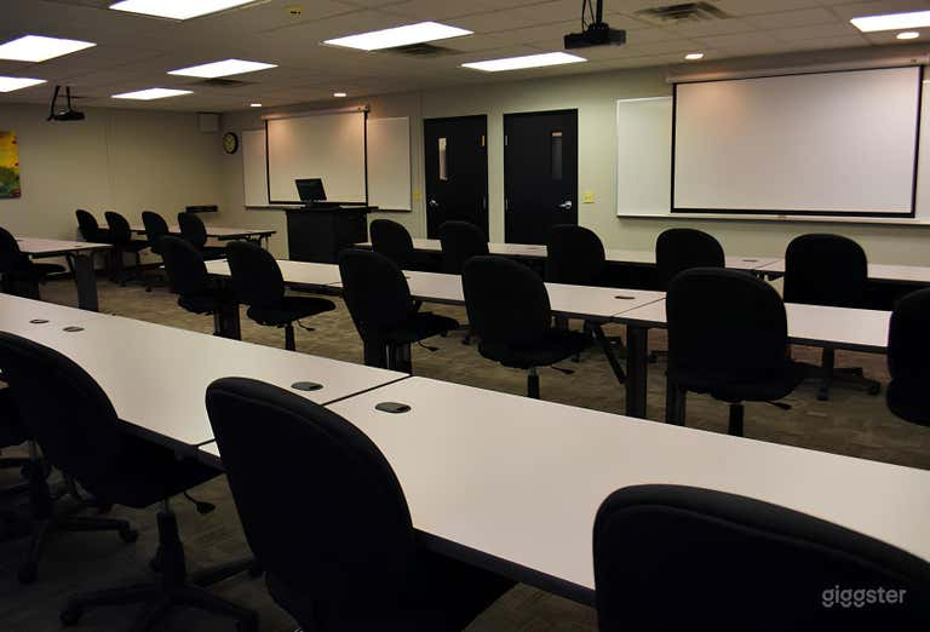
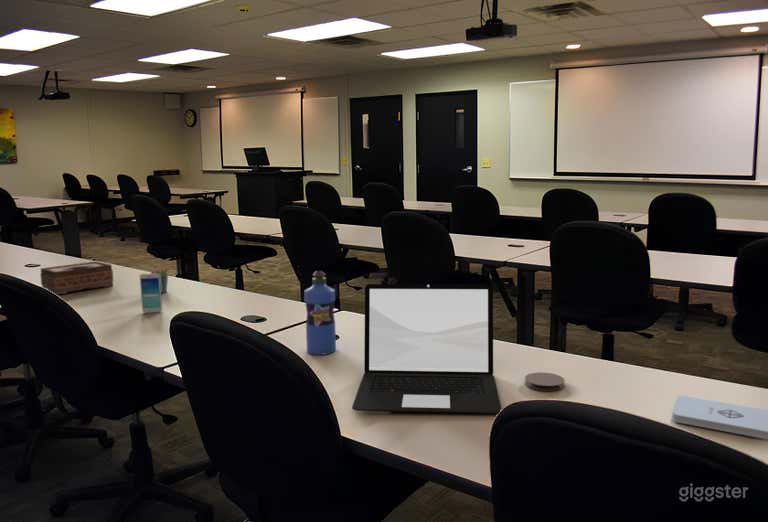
+ notepad (726, 416)
+ pen holder (160, 278)
+ coaster (544, 381)
+ laptop (427, 343)
+ smartphone (151, 293)
+ water bottle (320, 311)
+ tissue box (77, 277)
